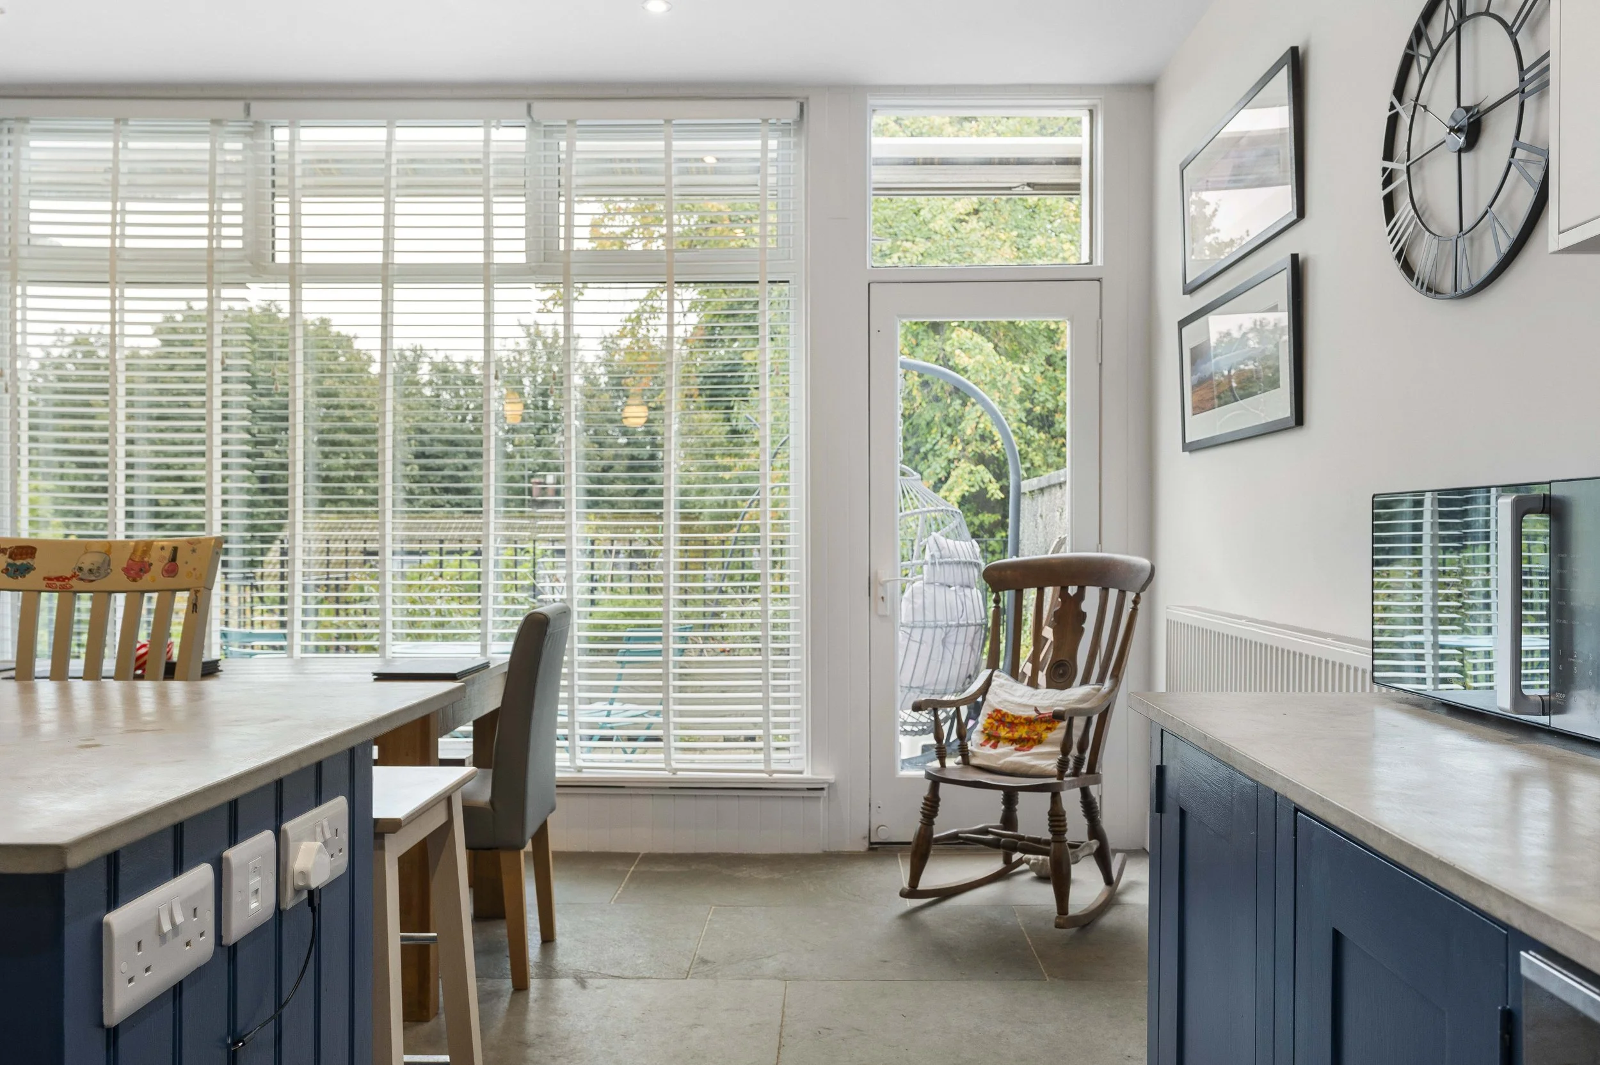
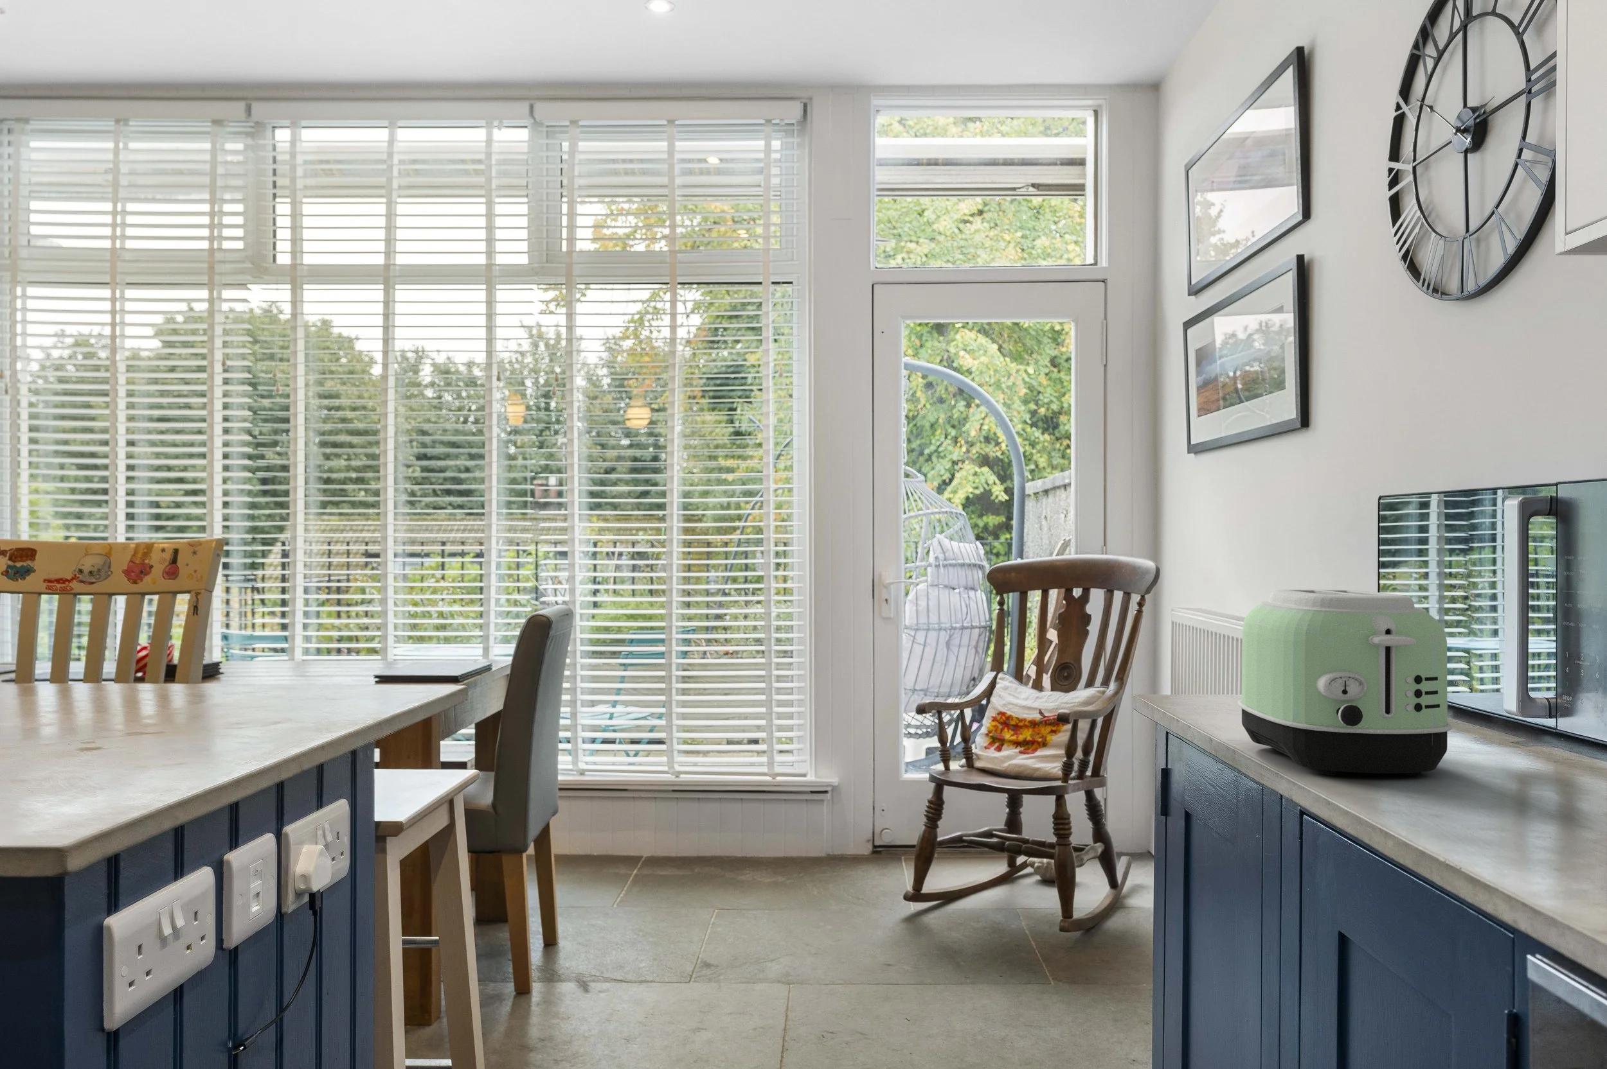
+ toaster (1342, 676)
